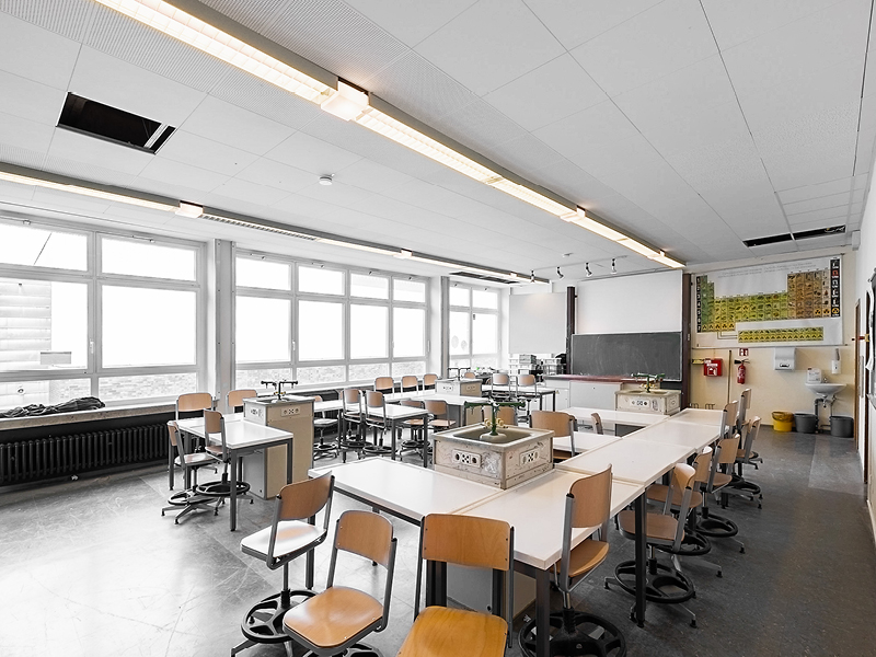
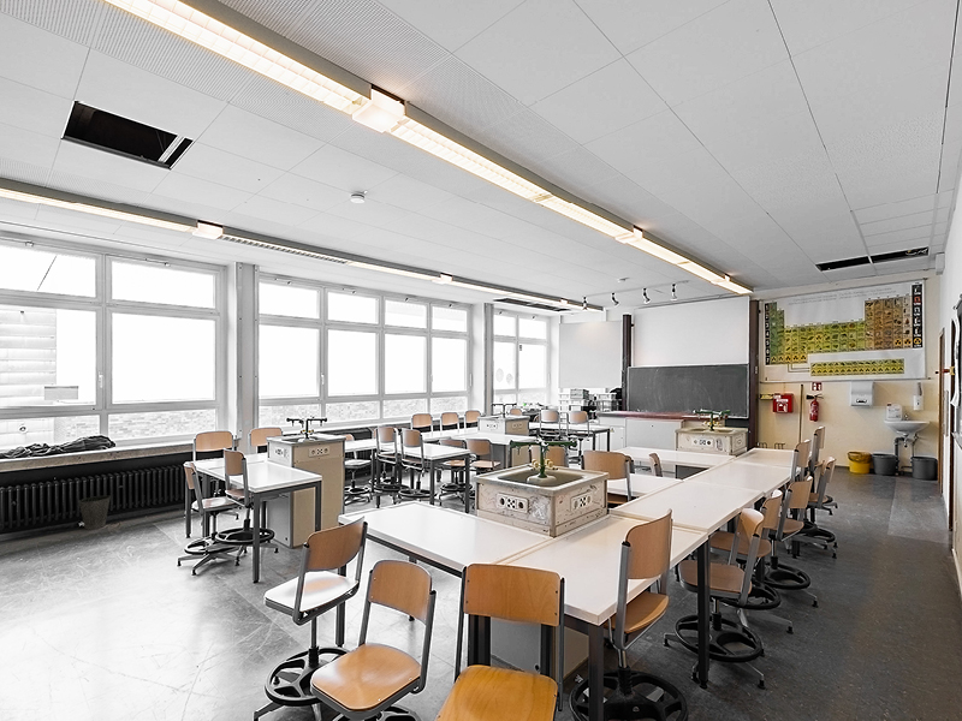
+ waste basket (94, 512)
